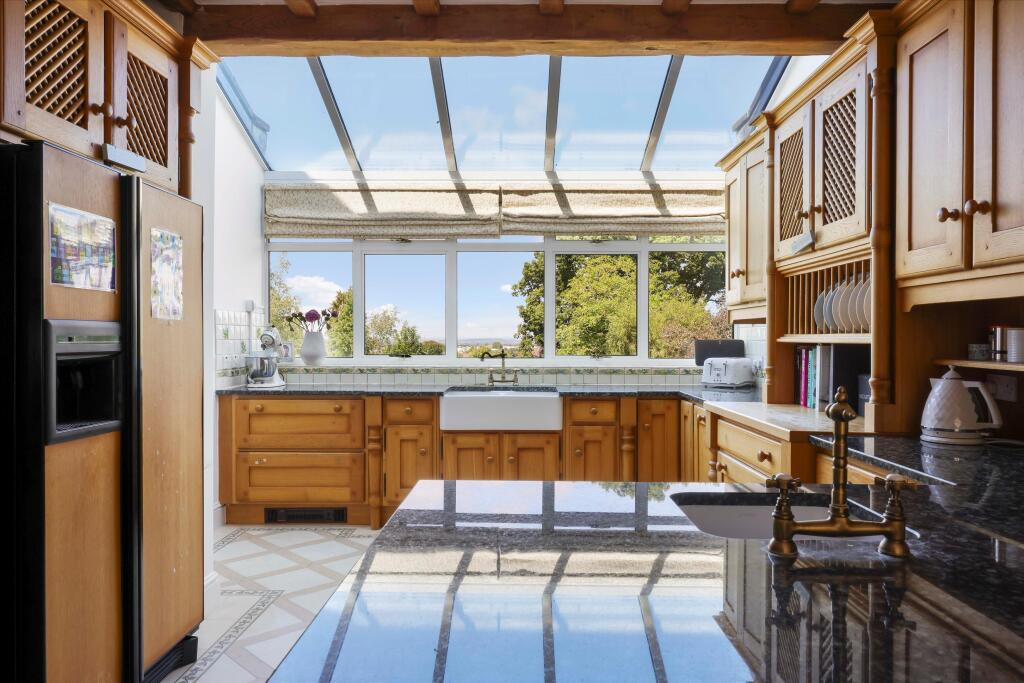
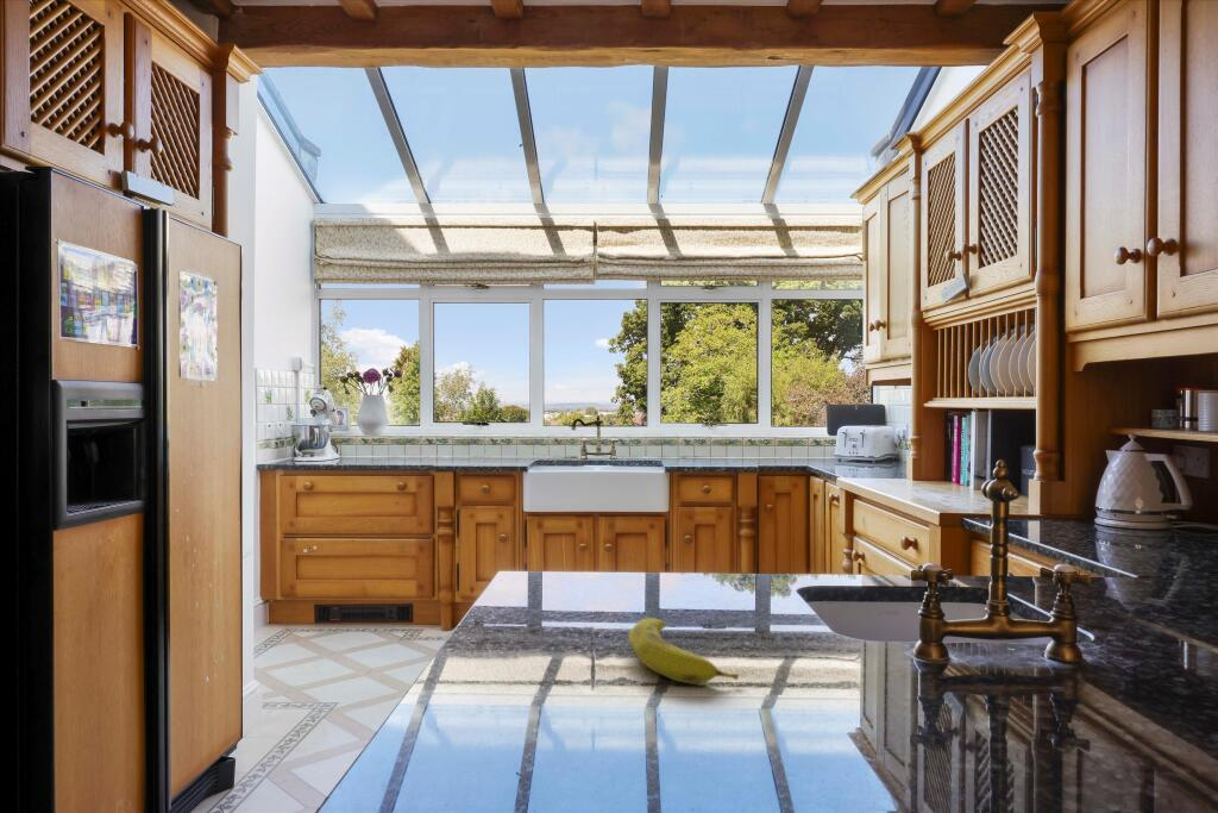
+ fruit (672, 645)
